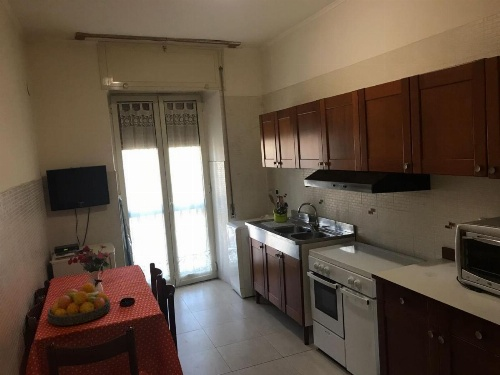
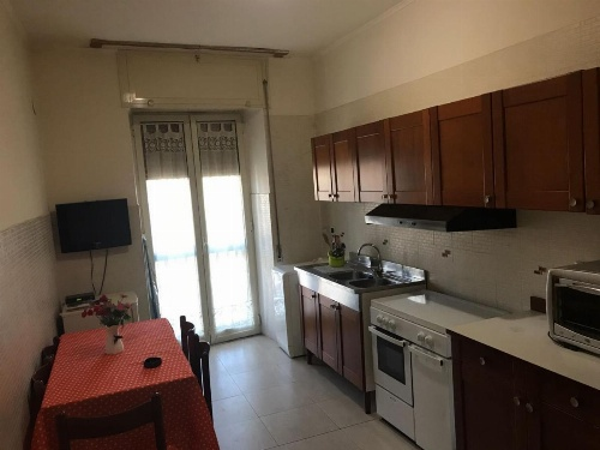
- fruit bowl (79, 301)
